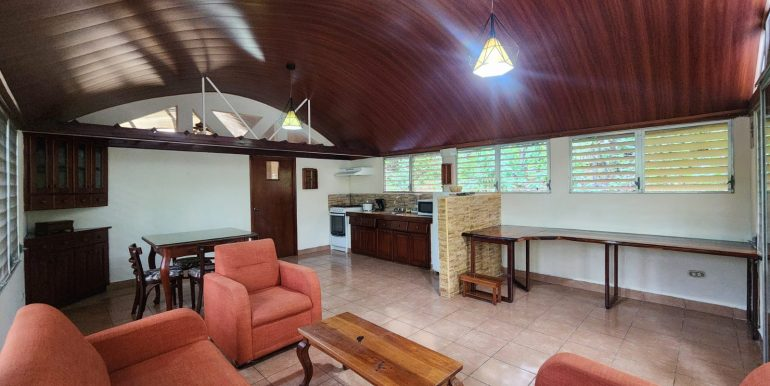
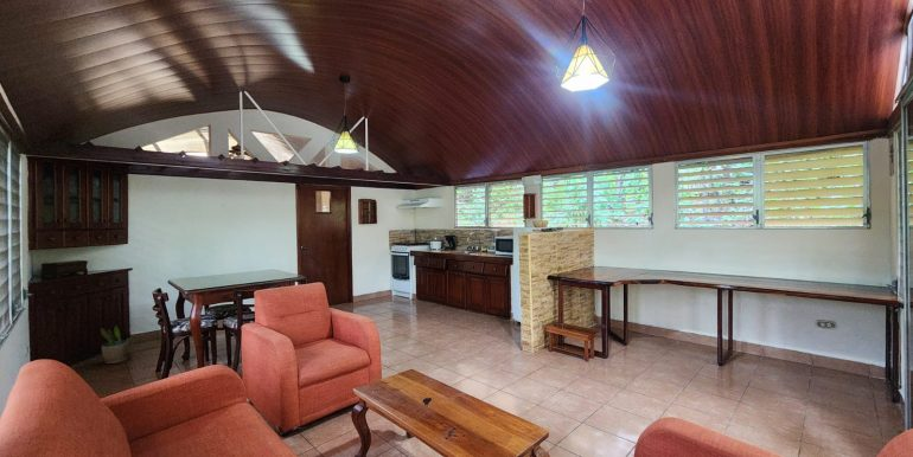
+ potted plant (115, 342)
